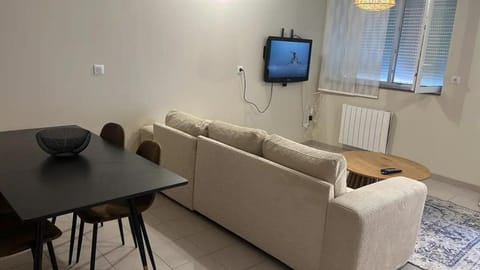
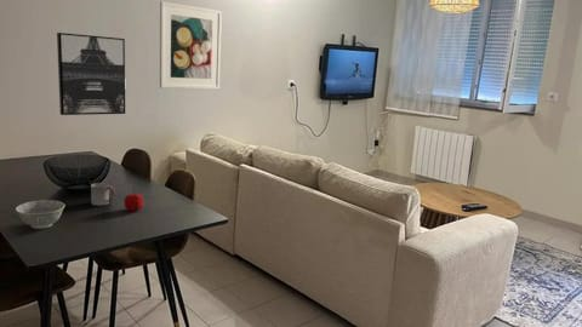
+ bowl (41, 216)
+ fruit (133, 199)
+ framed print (192, 47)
+ wall art (92, 75)
+ cup (103, 194)
